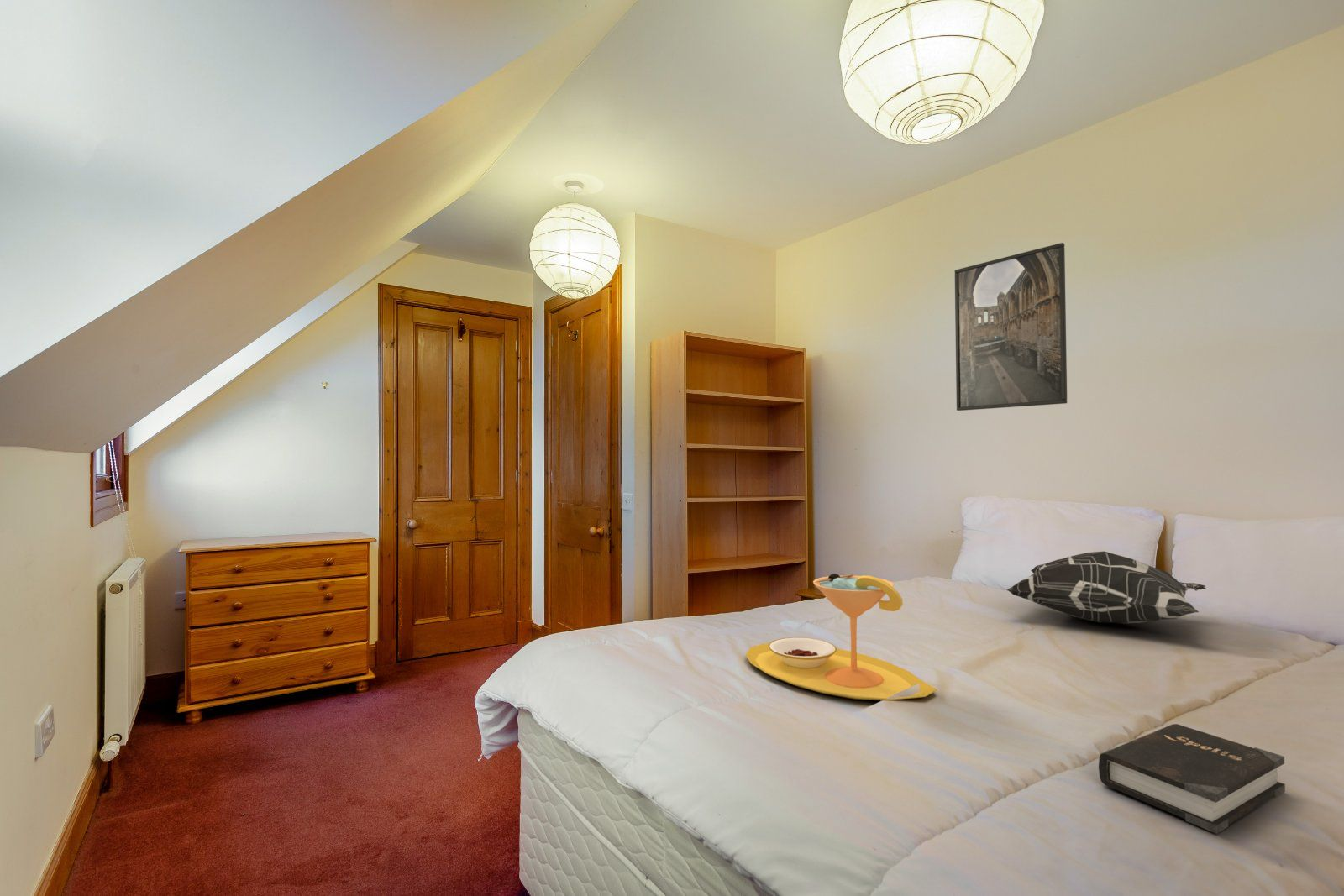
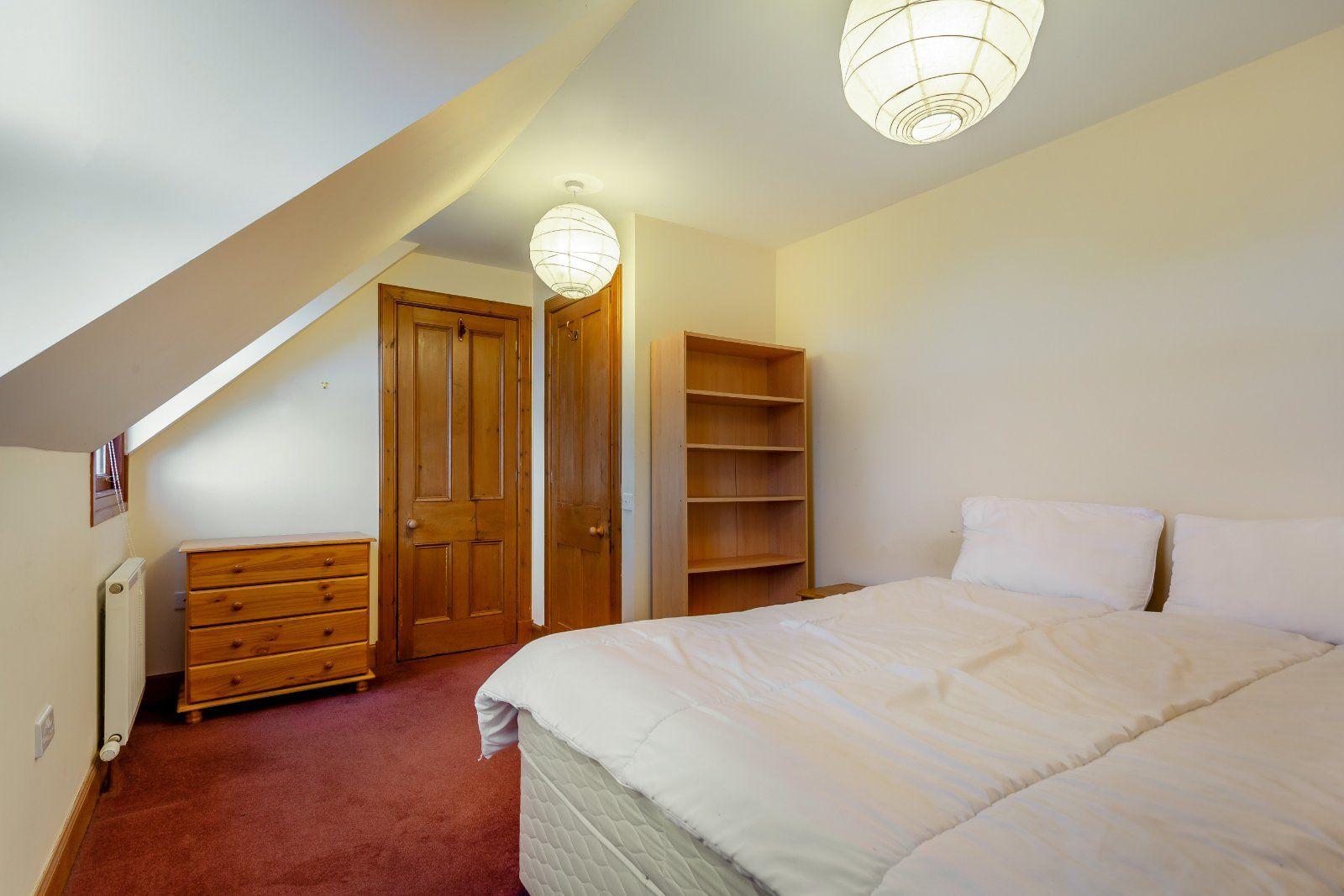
- decorative pillow (1106, 587)
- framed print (1007, 332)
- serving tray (842, 610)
- hardback book (1190, 770)
